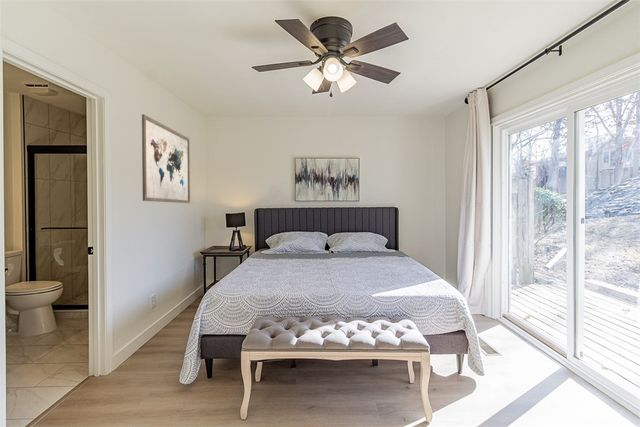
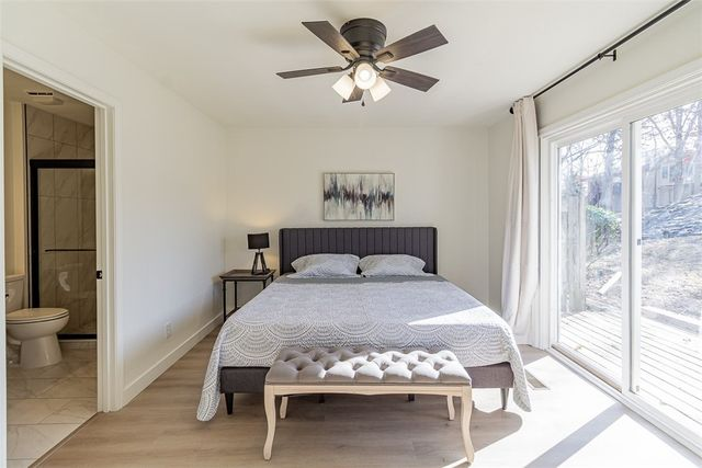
- wall art (169, 165)
